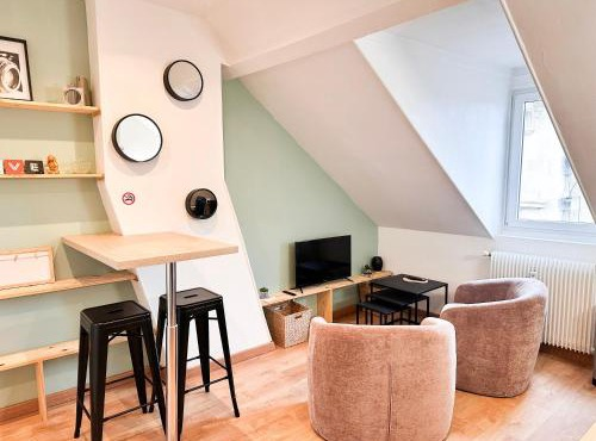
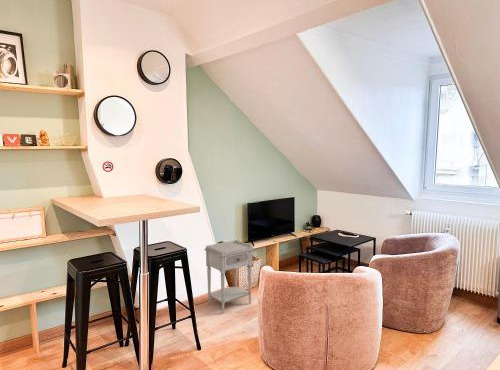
+ nightstand (234, 274)
